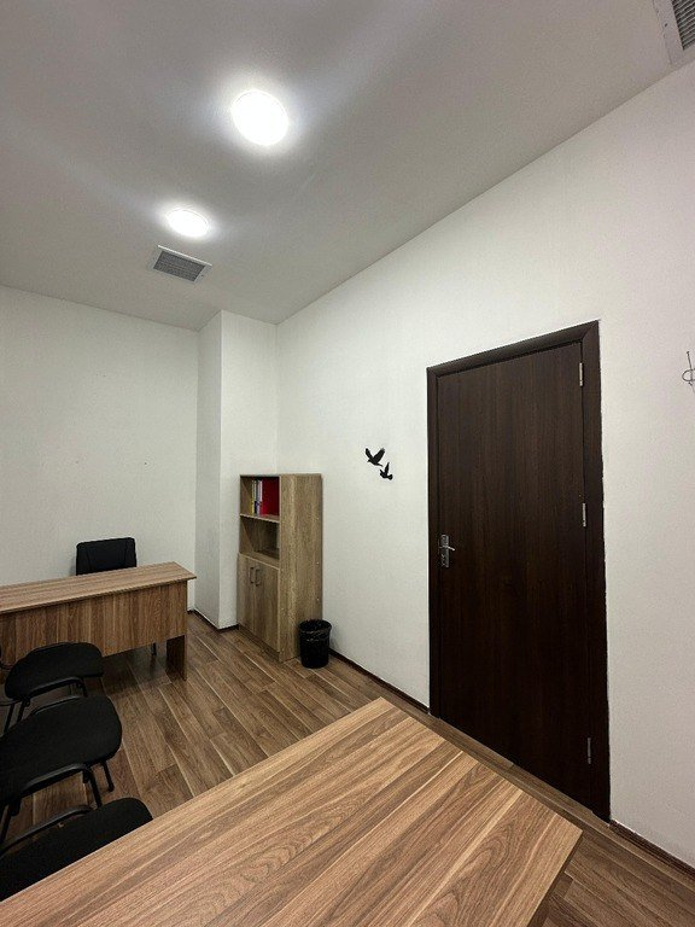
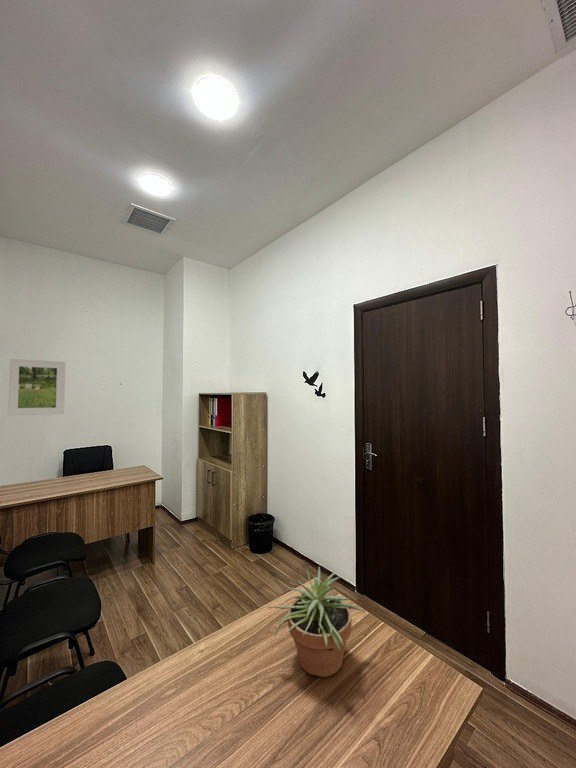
+ potted plant (318, 614)
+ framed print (37, 387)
